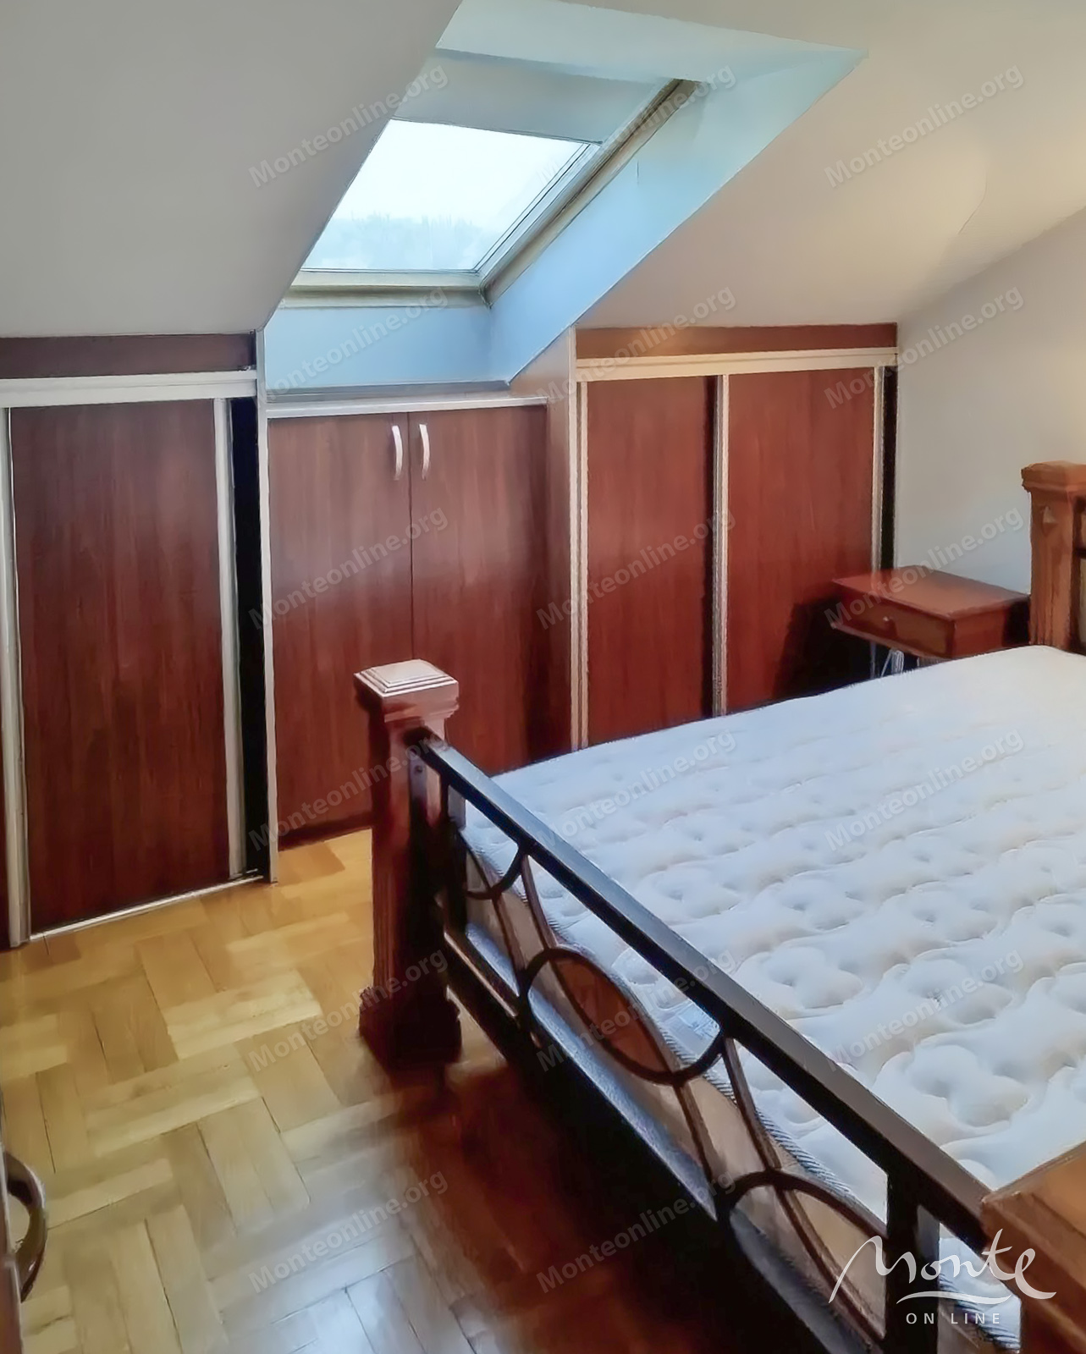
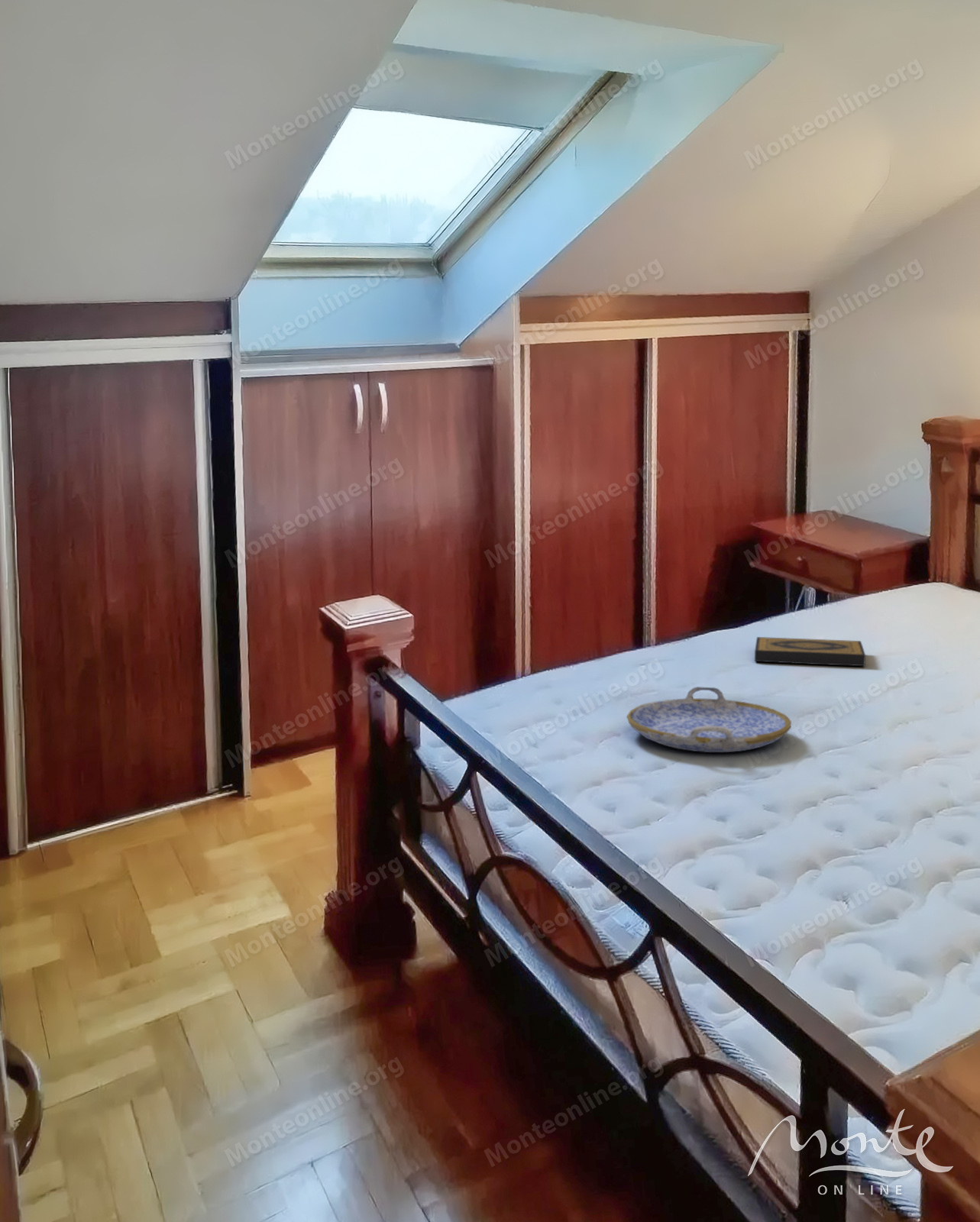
+ serving tray (707, 720)
+ hardback book (808, 651)
